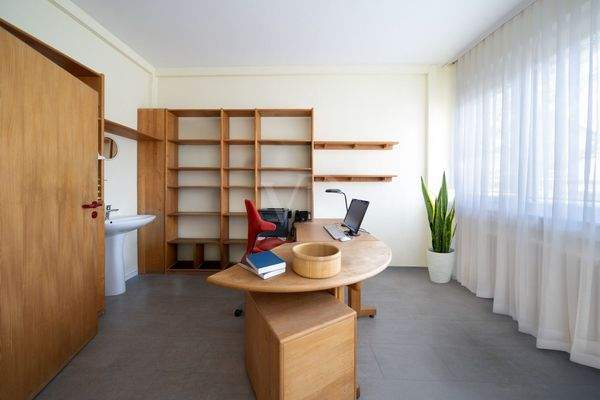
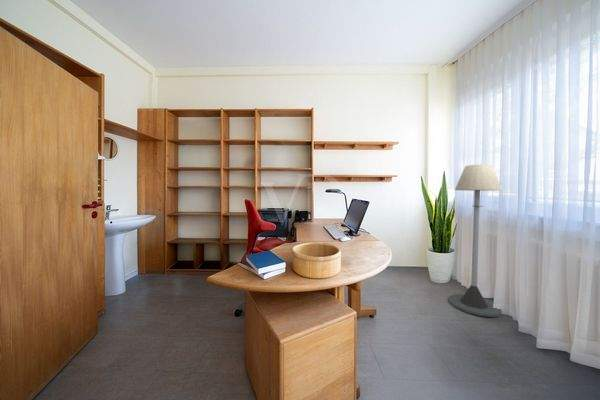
+ floor lamp (475, 236)
